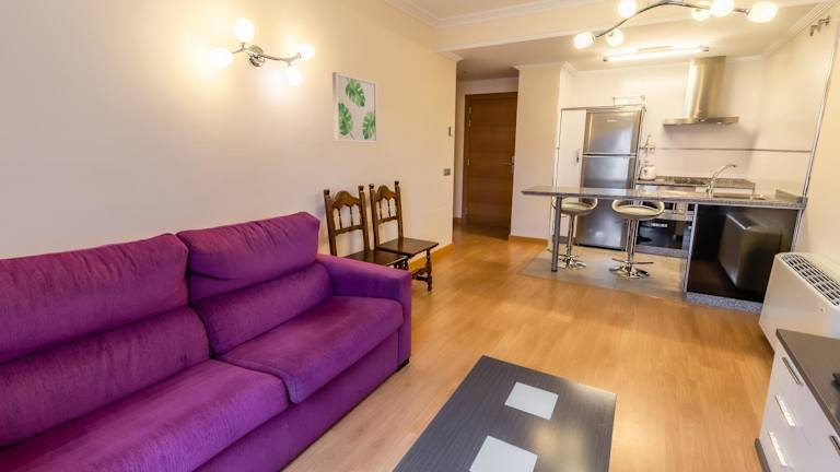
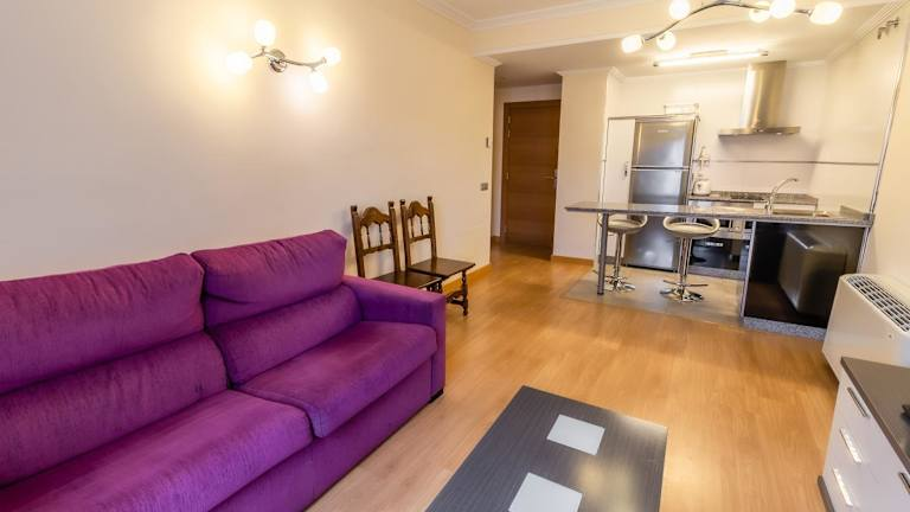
- wall art (357, 110)
